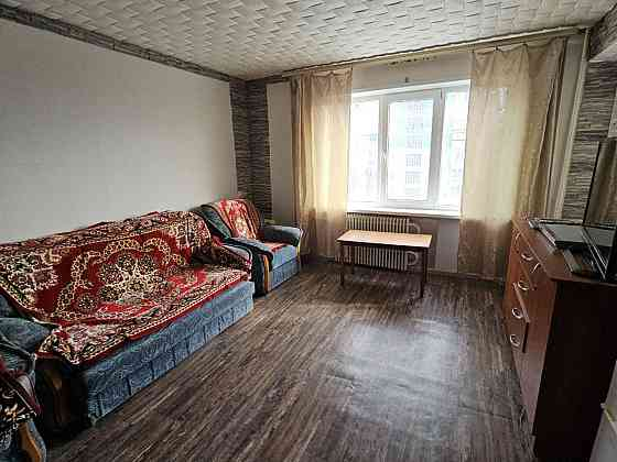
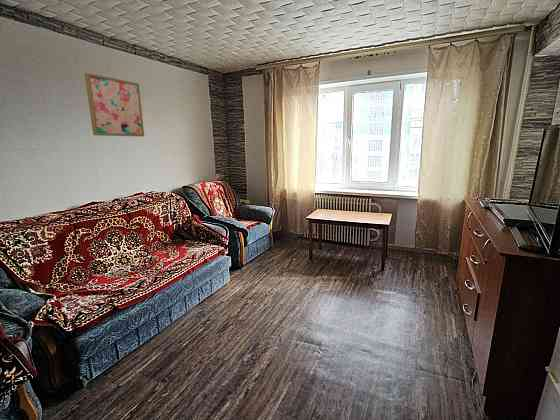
+ wall art (117, 108)
